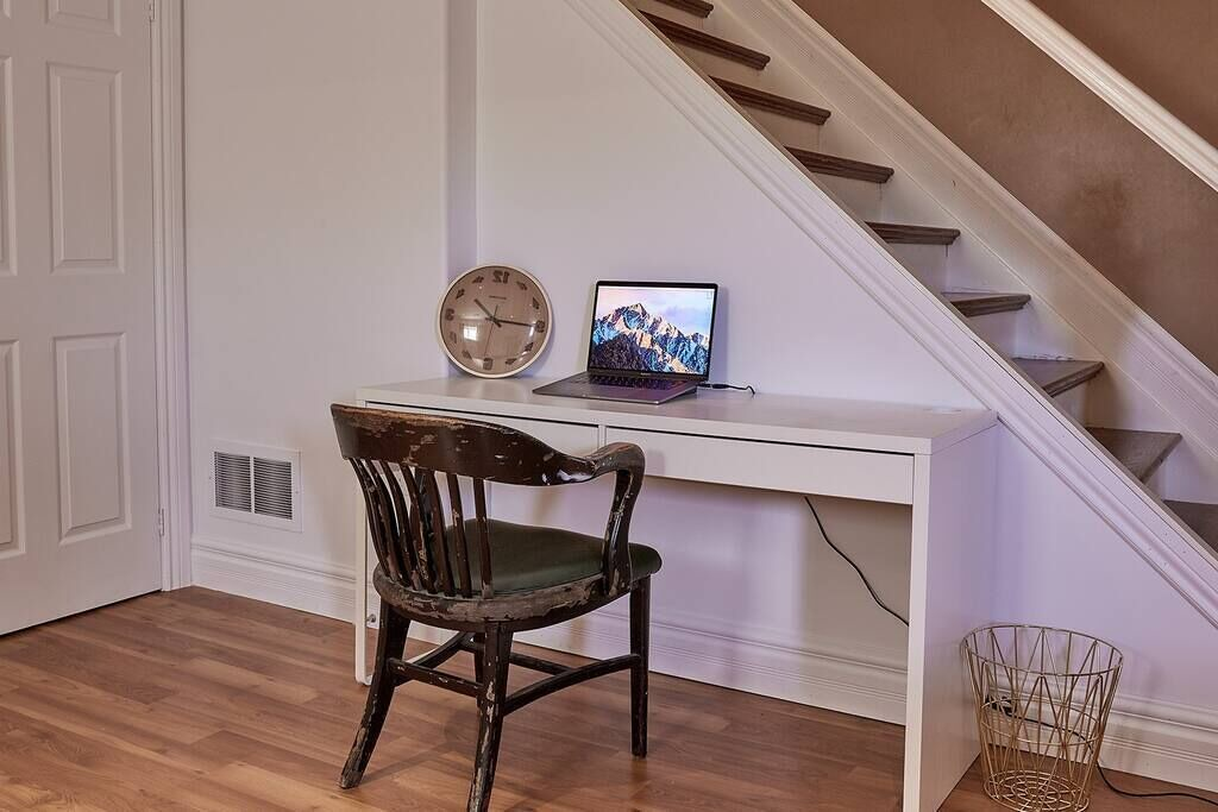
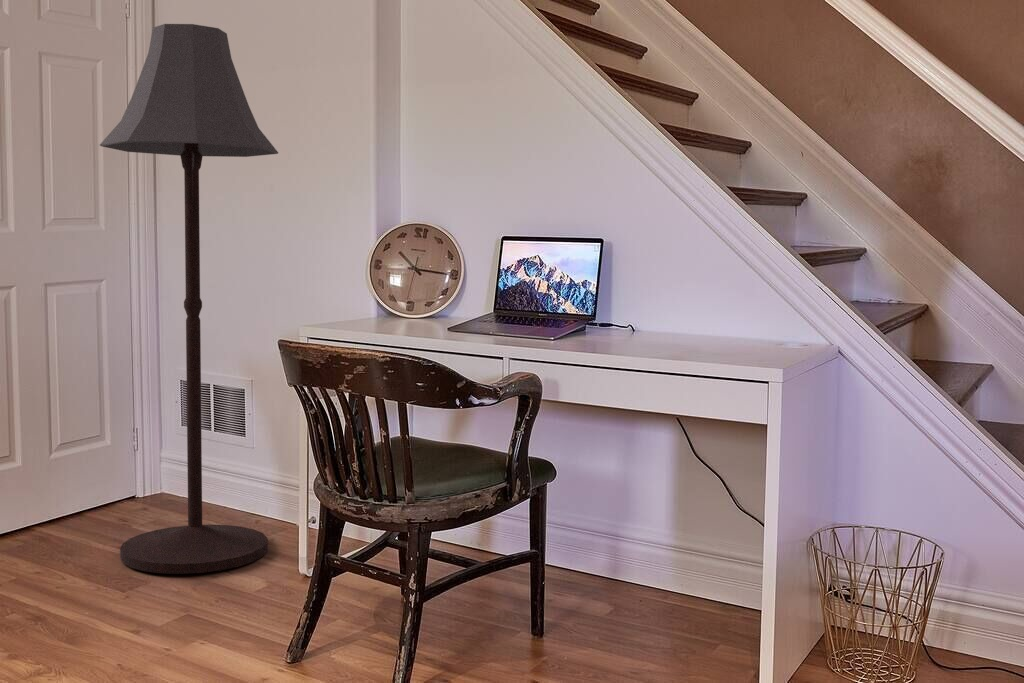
+ floor lamp (192, 297)
